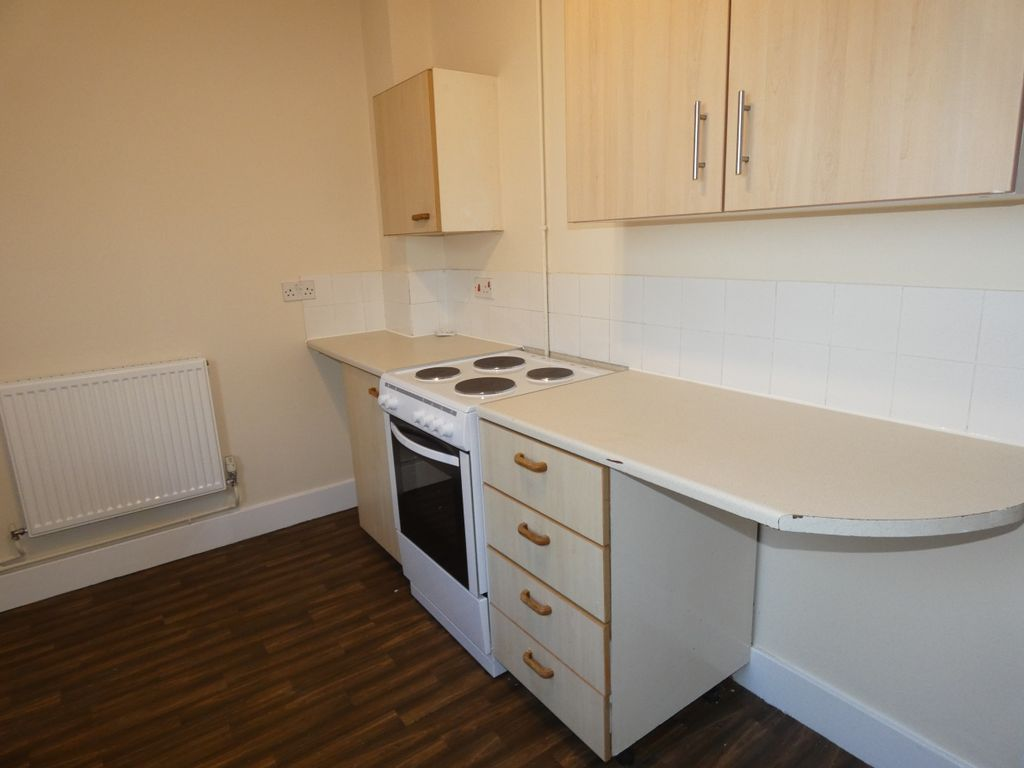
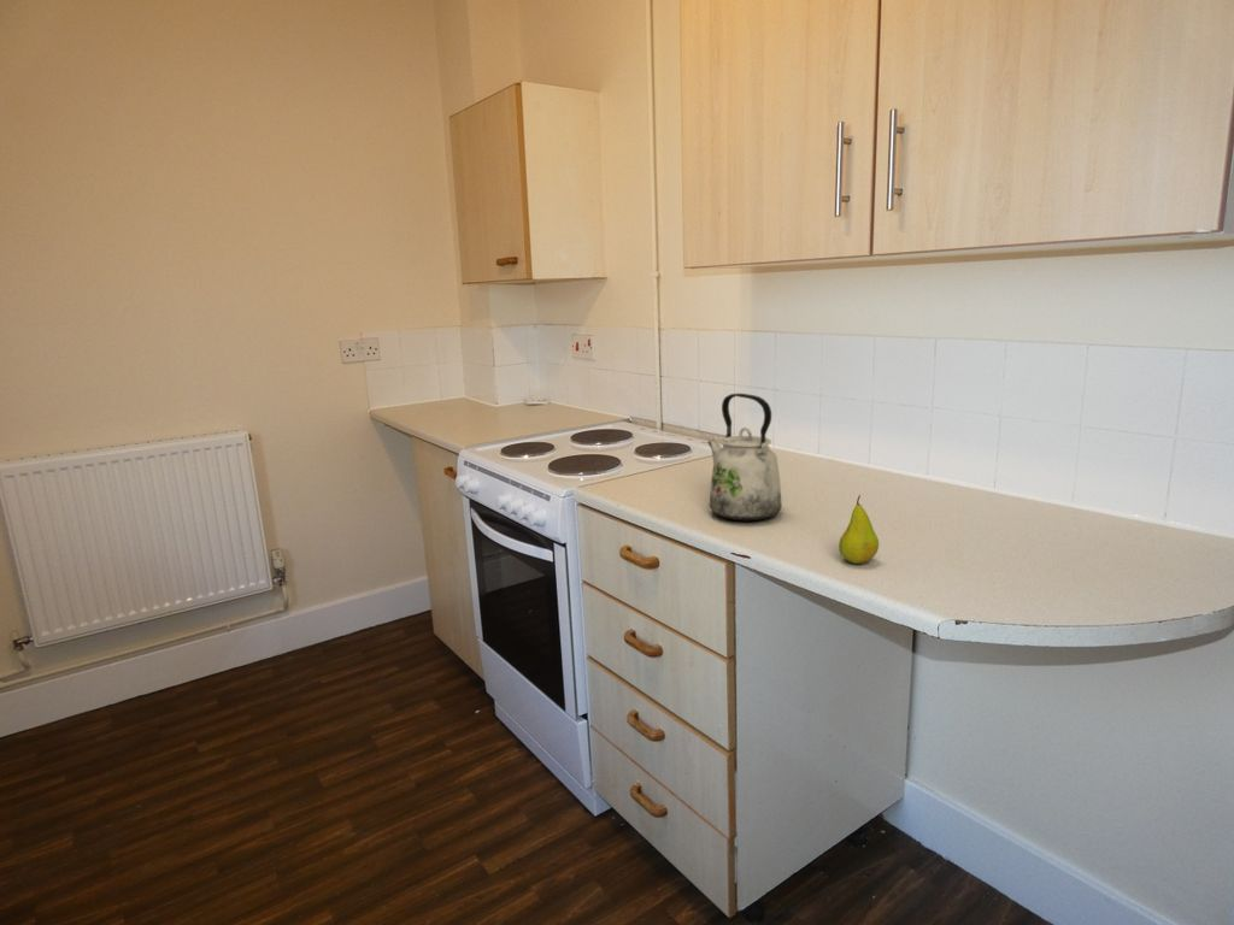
+ kettle (736, 453)
+ fruit (858, 528)
